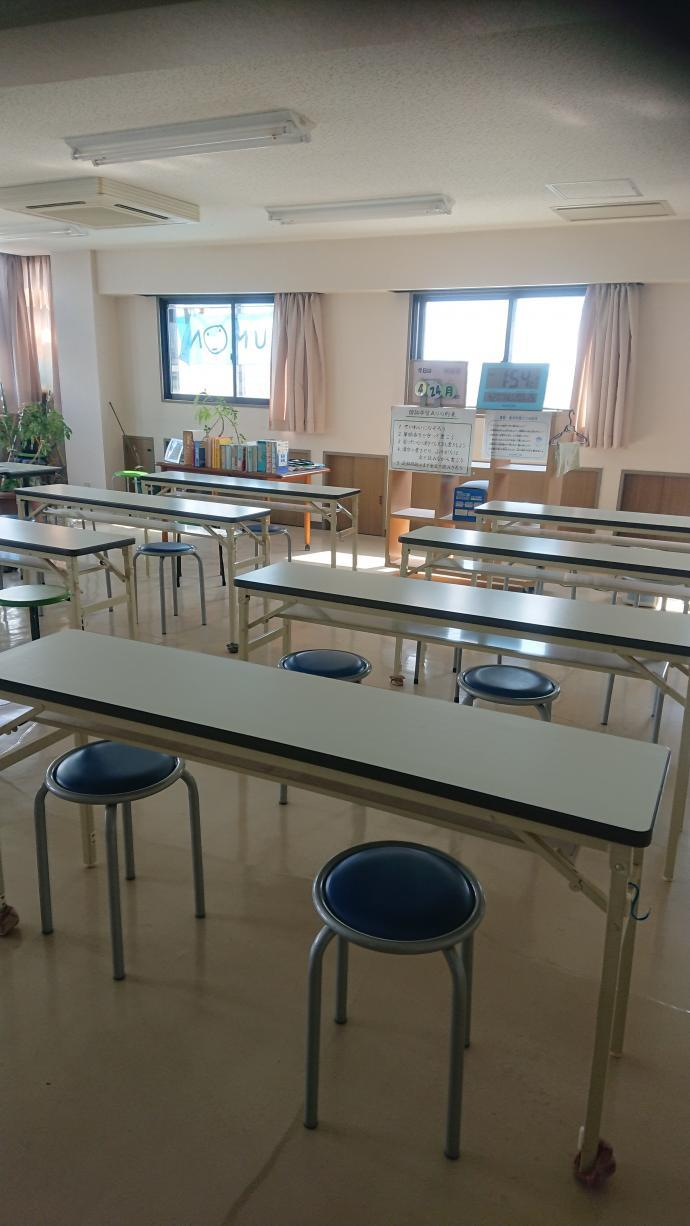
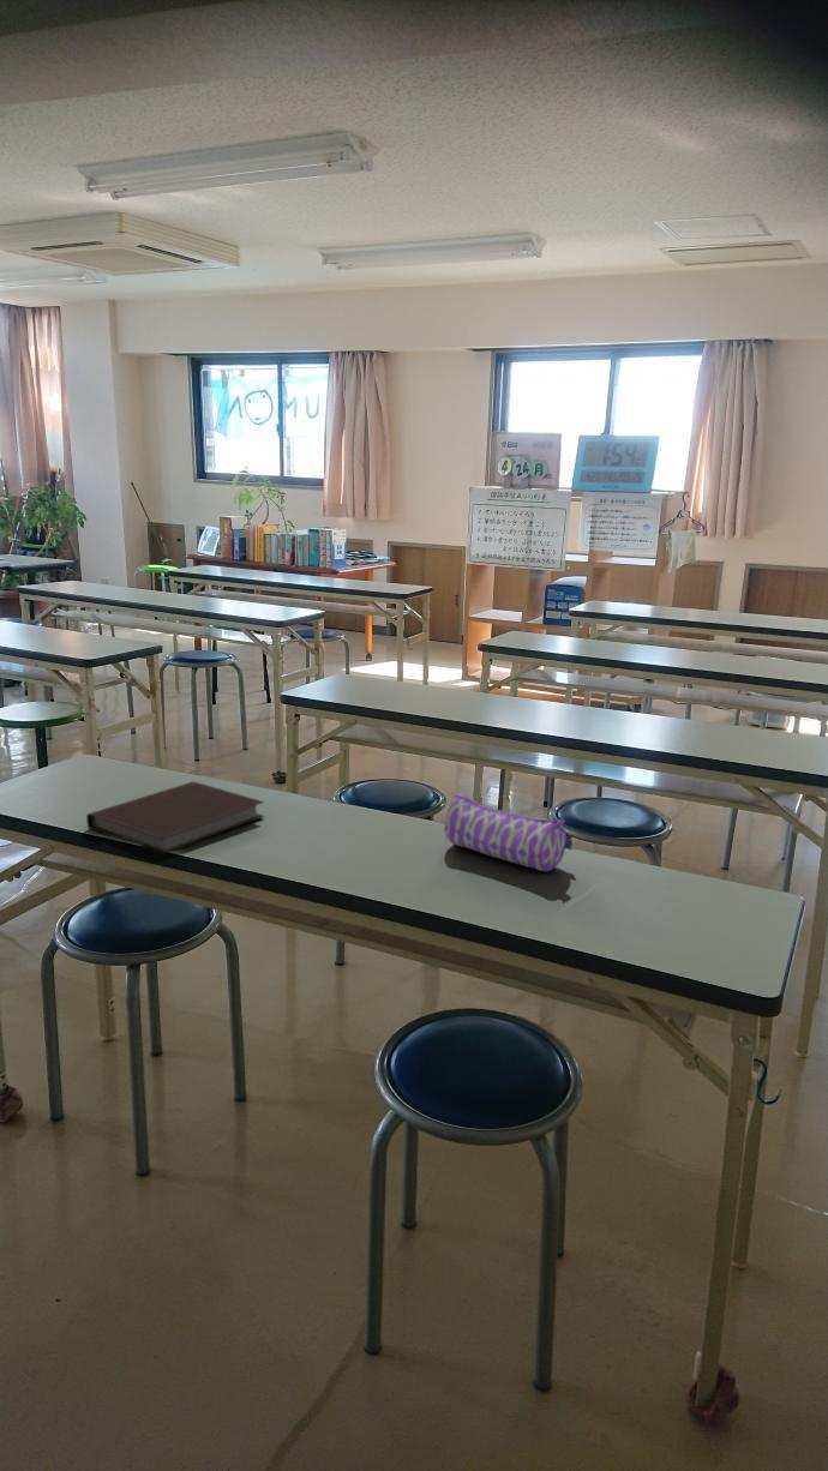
+ notebook (178, 815)
+ pencil case (504, 831)
